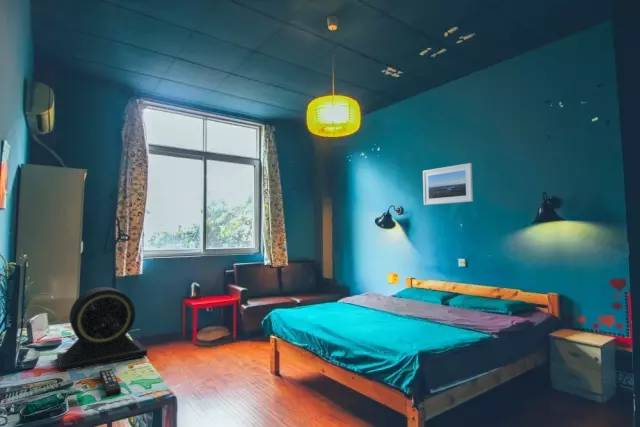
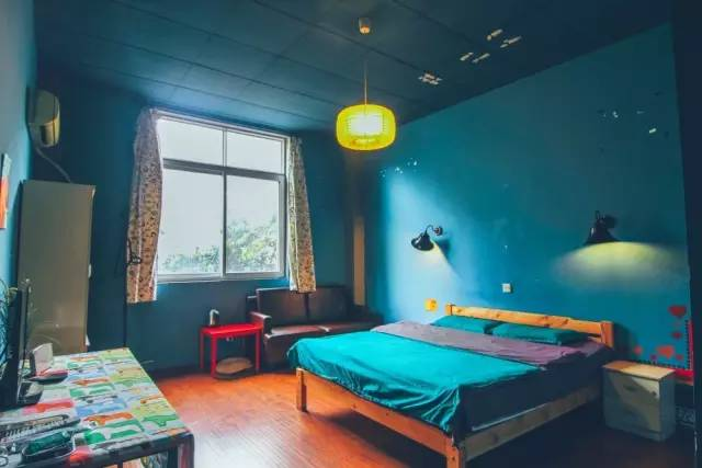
- speaker (102, 322)
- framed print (446, 185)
- remote control (109, 380)
